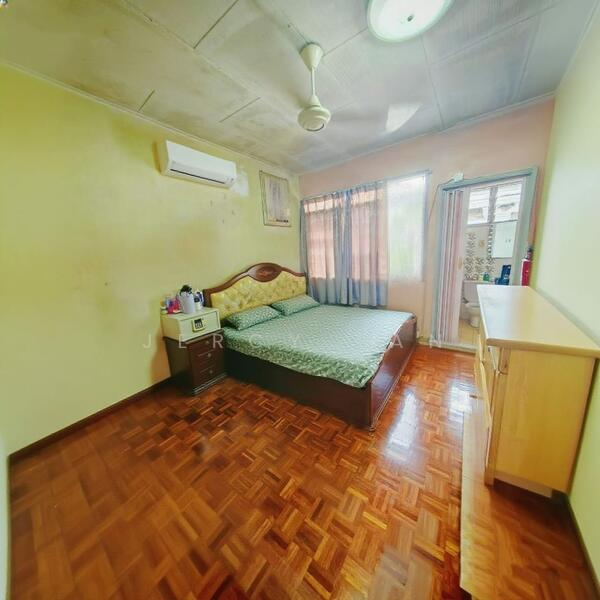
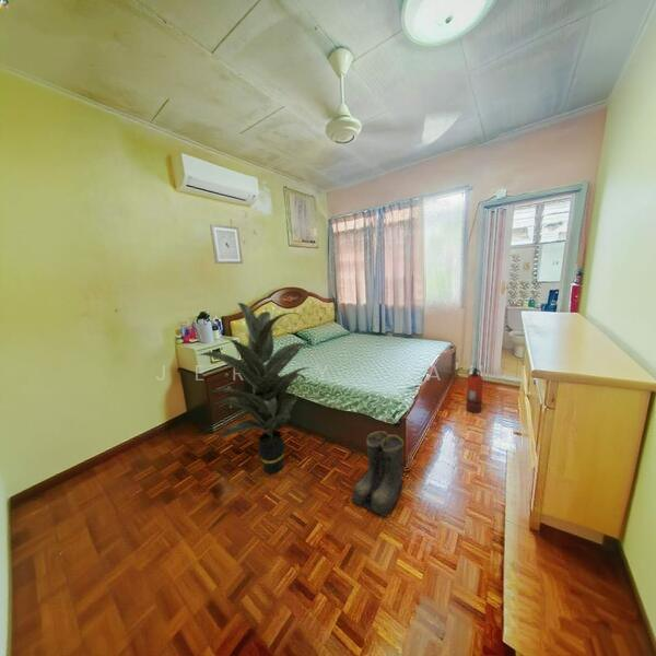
+ indoor plant (263, 387)
+ wall art (226, 245)
+ boots (378, 469)
+ fire extinguisher (475, 387)
